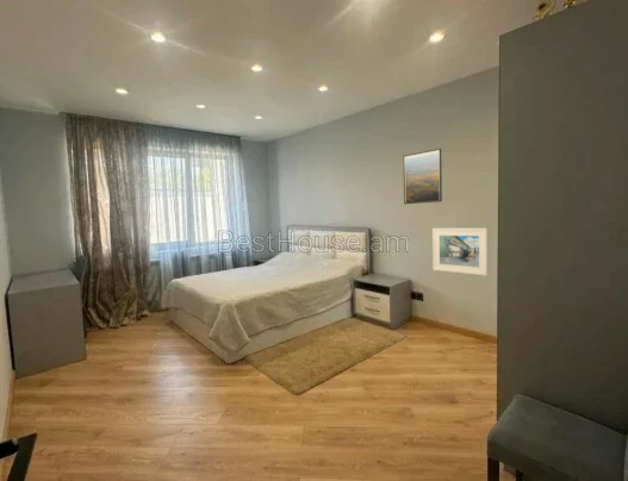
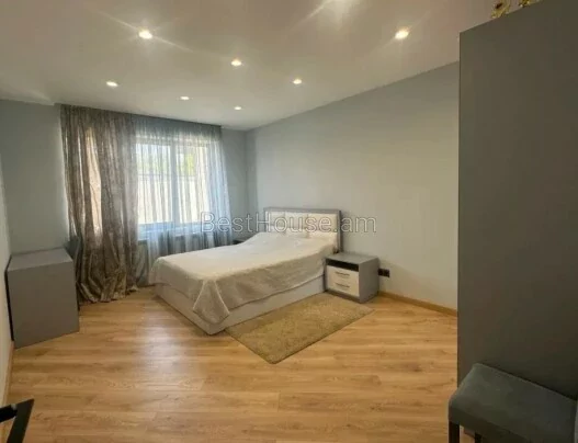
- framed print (421, 177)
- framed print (458, 250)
